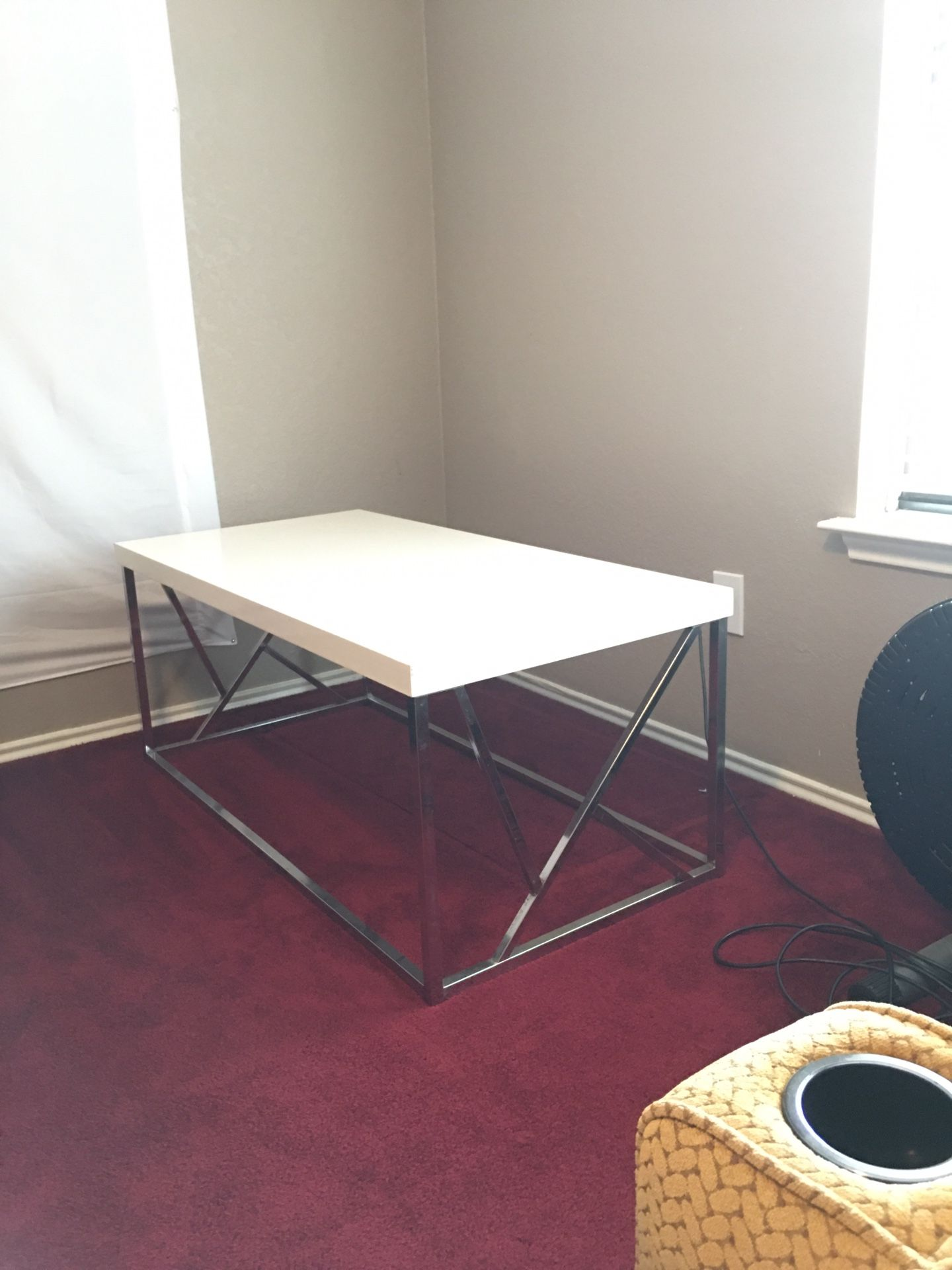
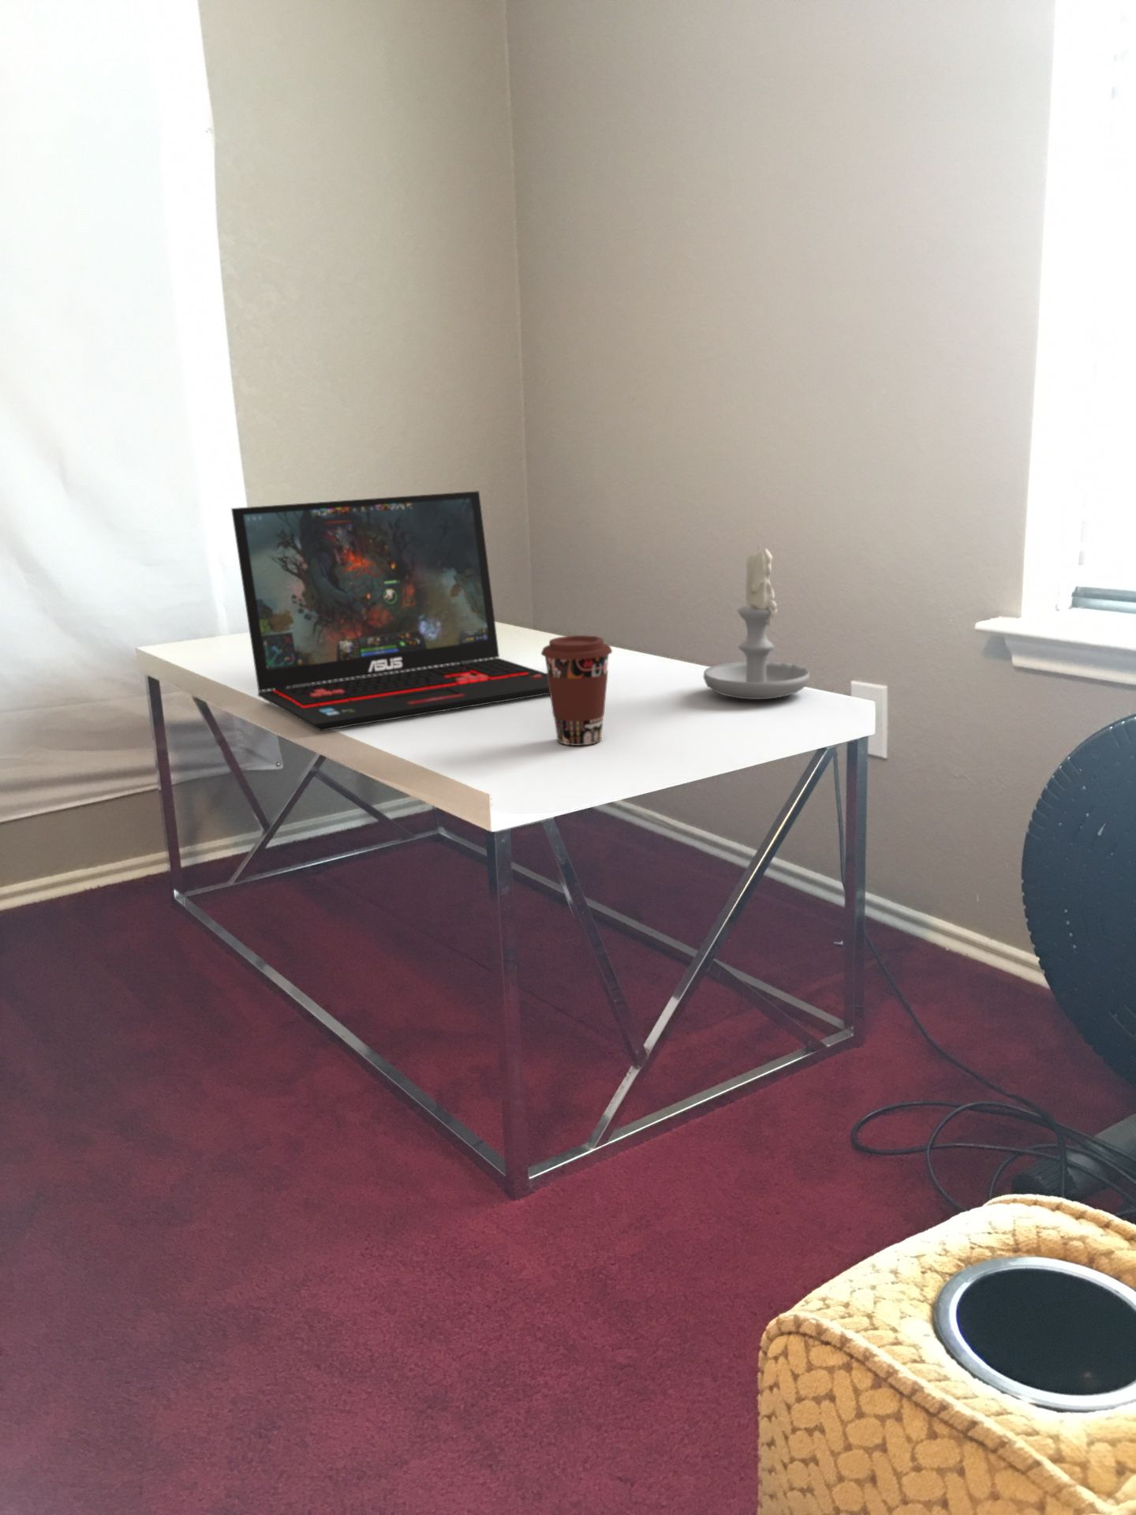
+ laptop (405, 600)
+ candle (757, 620)
+ coffee cup (578, 691)
